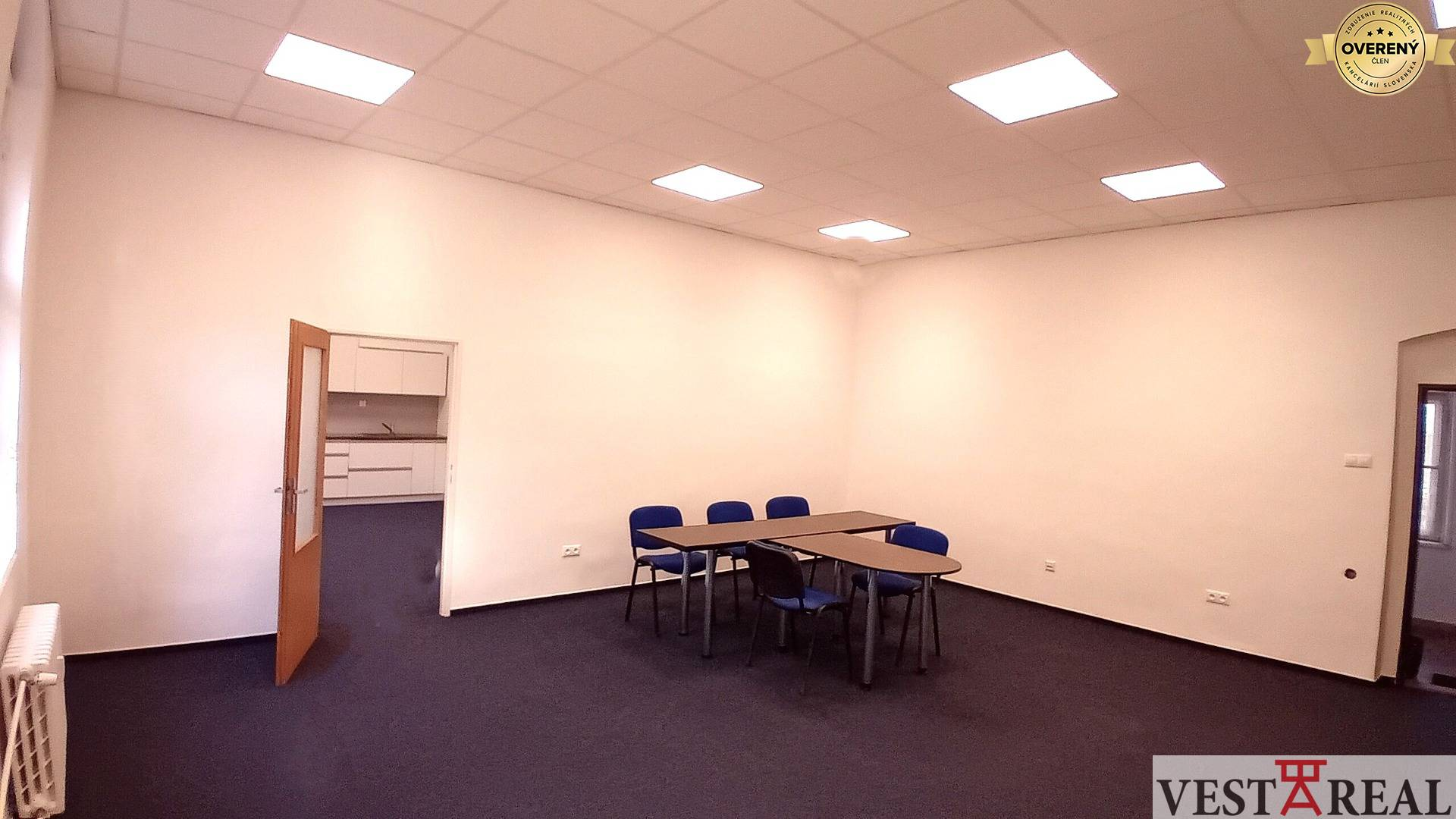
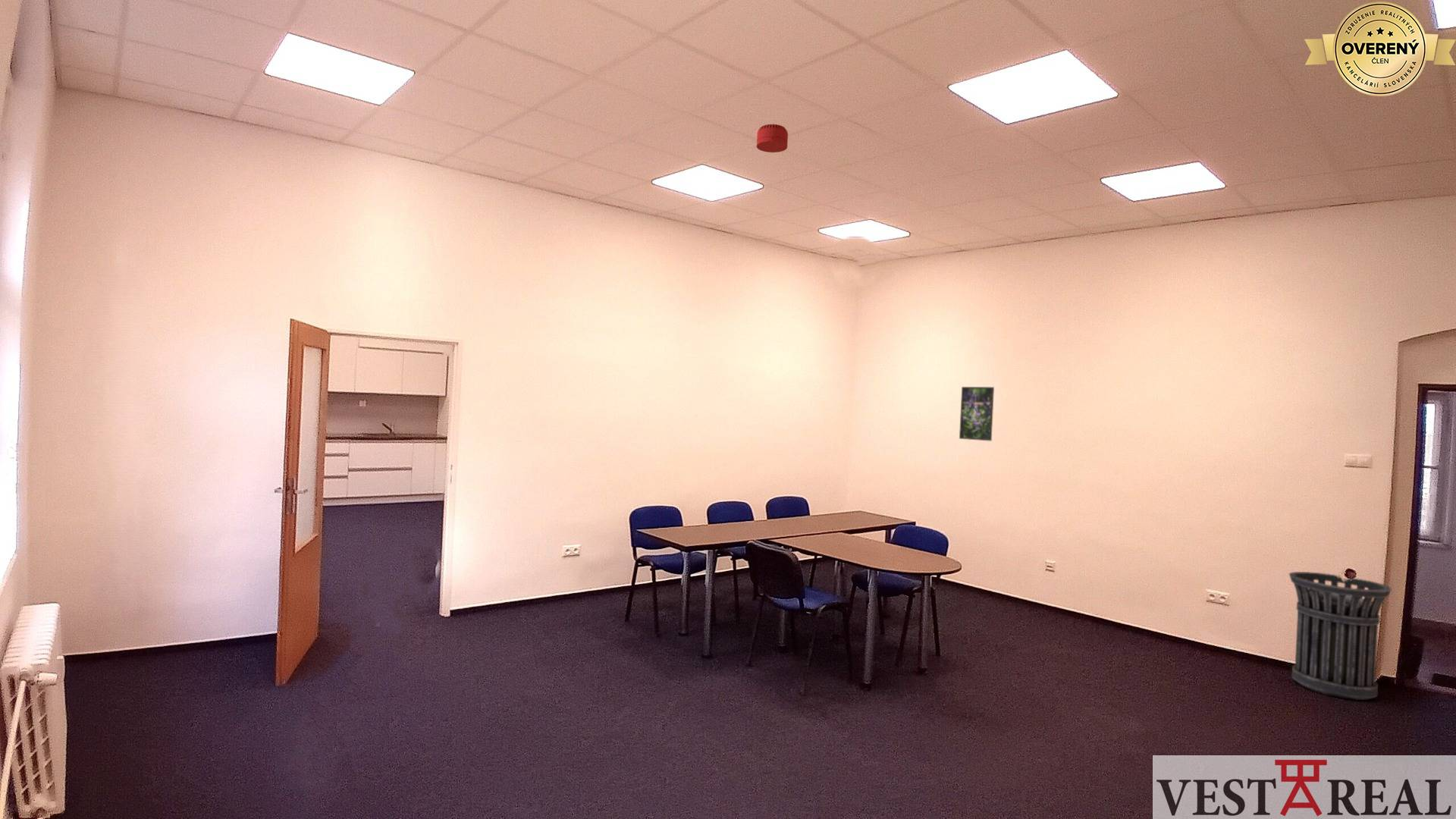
+ trash can (1335, 634)
+ smoke detector (772, 137)
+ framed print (976, 413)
